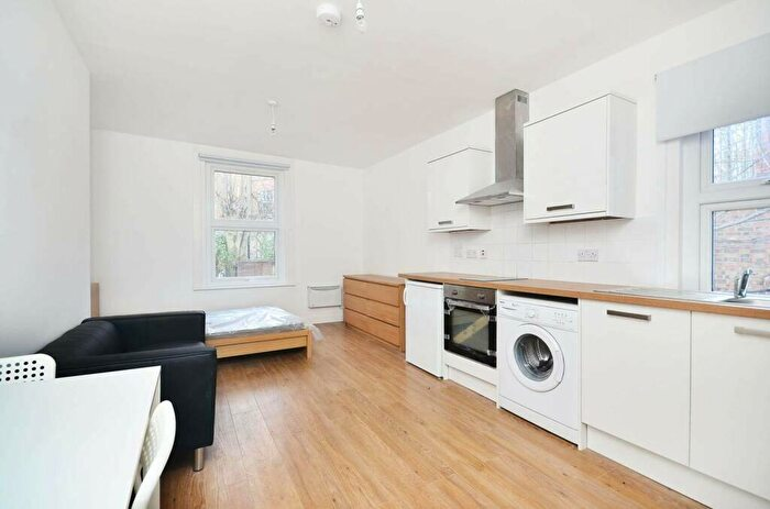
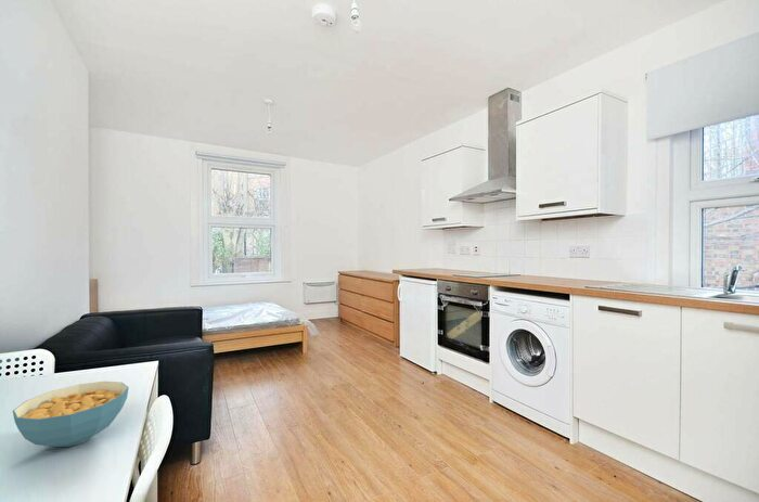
+ cereal bowl (75, 419)
